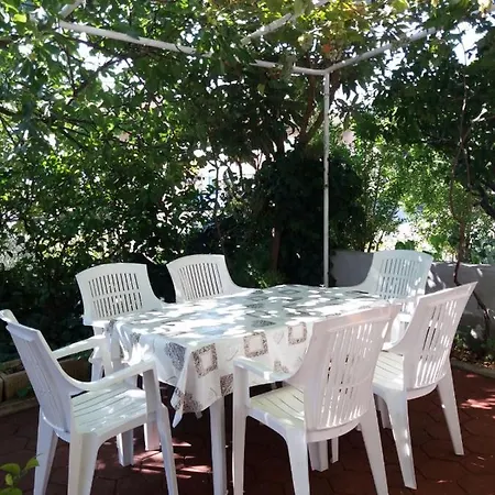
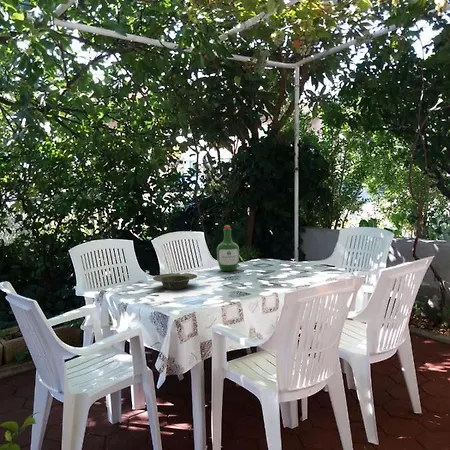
+ wine bottle (227, 247)
+ bowl (175, 281)
